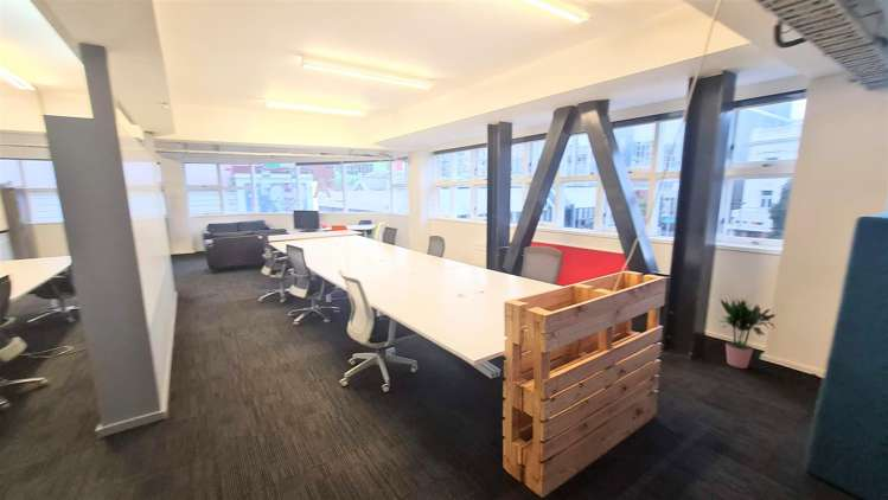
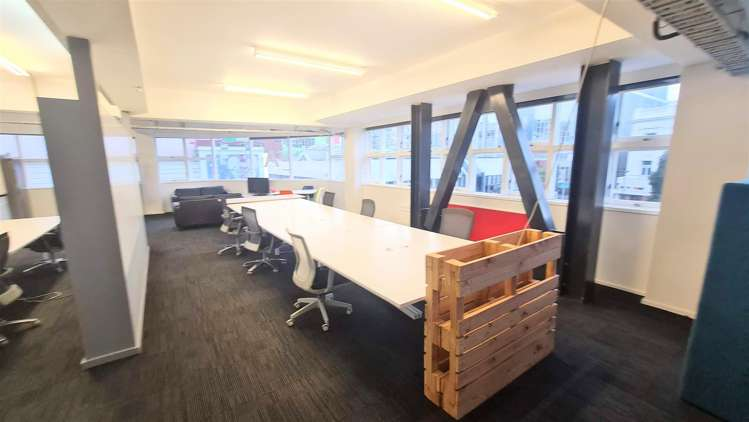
- potted plant (747, 332)
